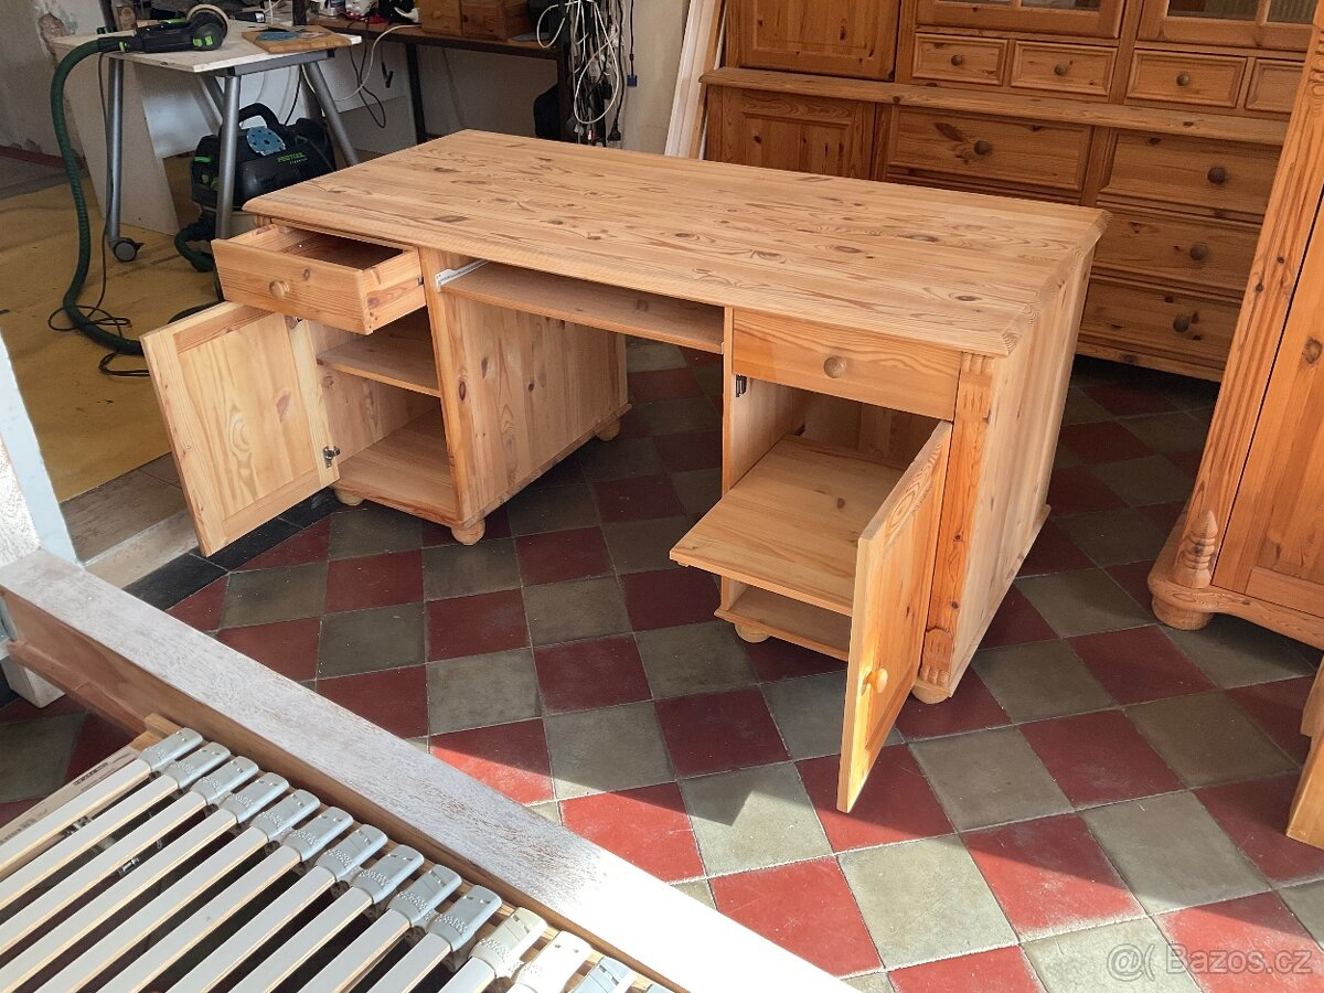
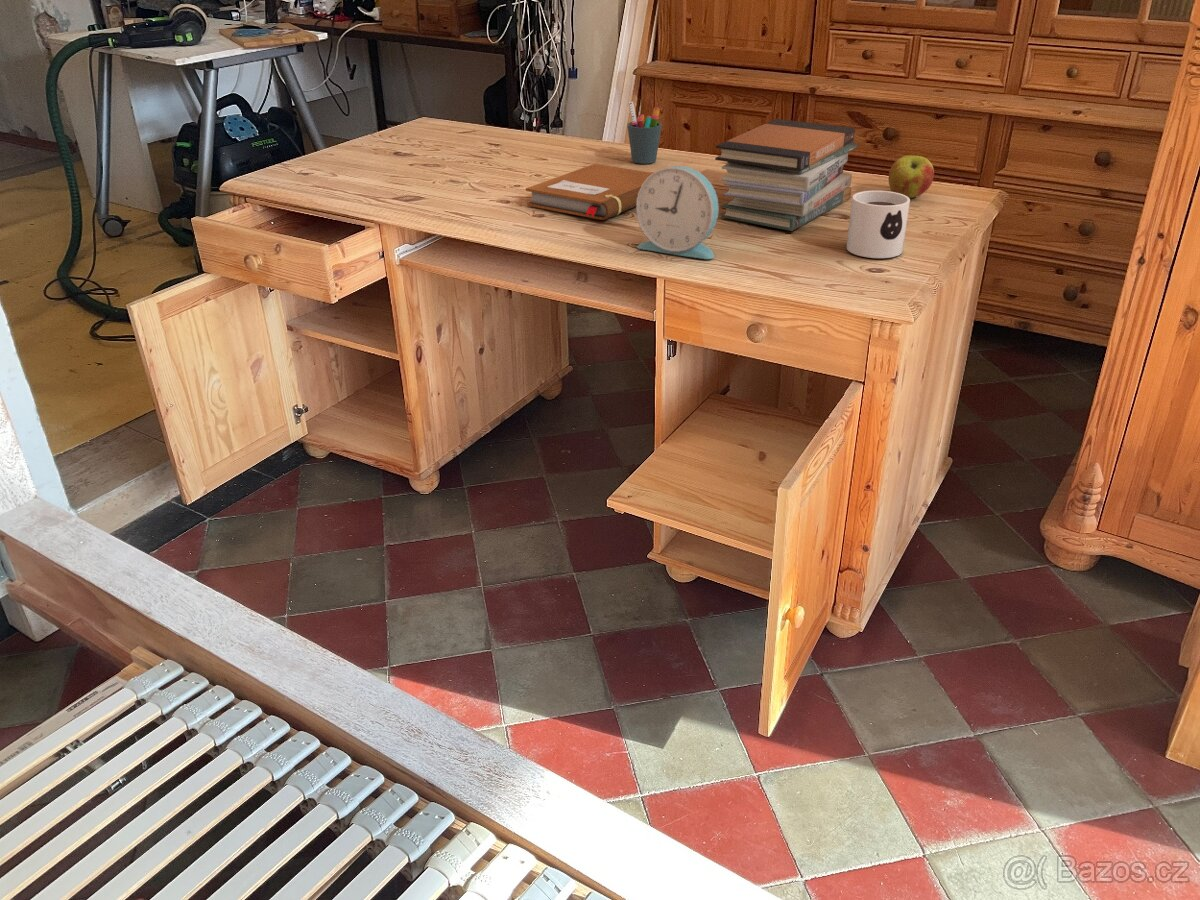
+ book stack (786, 173)
+ mug (878, 222)
+ notebook (599, 190)
+ pen holder (644, 132)
+ alarm clock (680, 207)
+ apple (910, 176)
